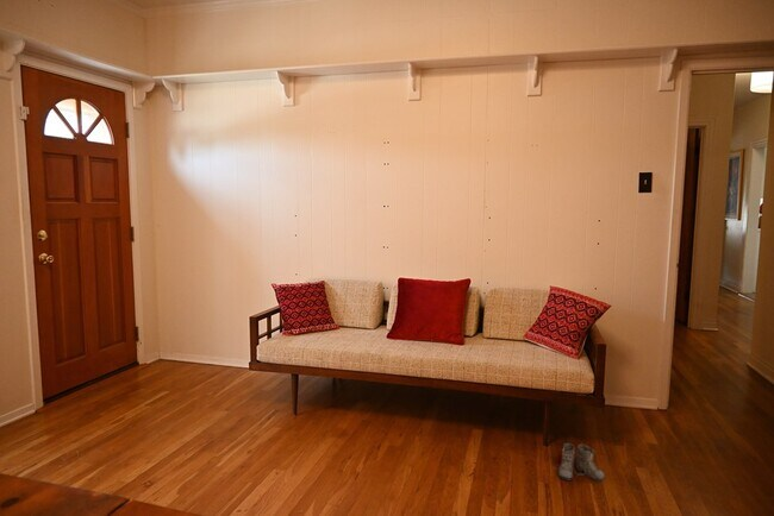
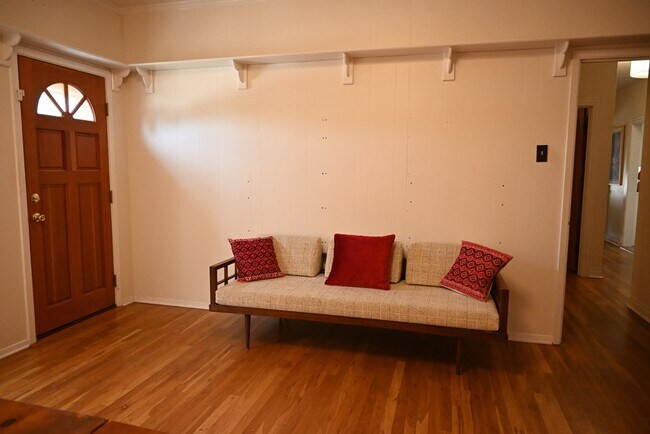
- boots (578, 461)
